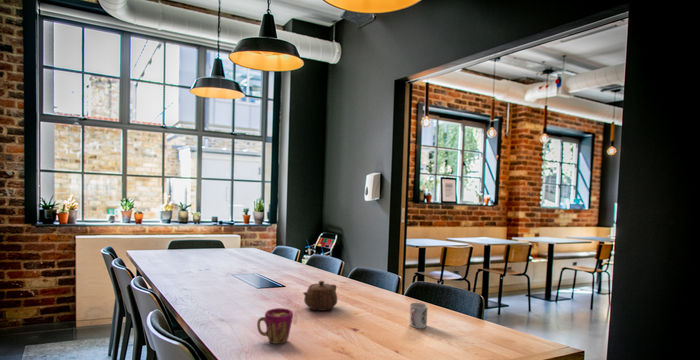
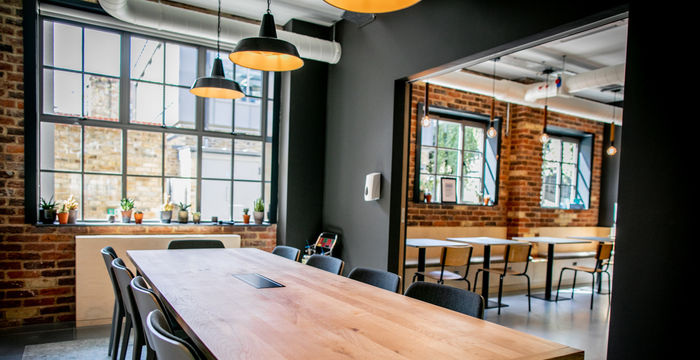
- cup (416, 316)
- cup (274, 326)
- teapot (319, 294)
